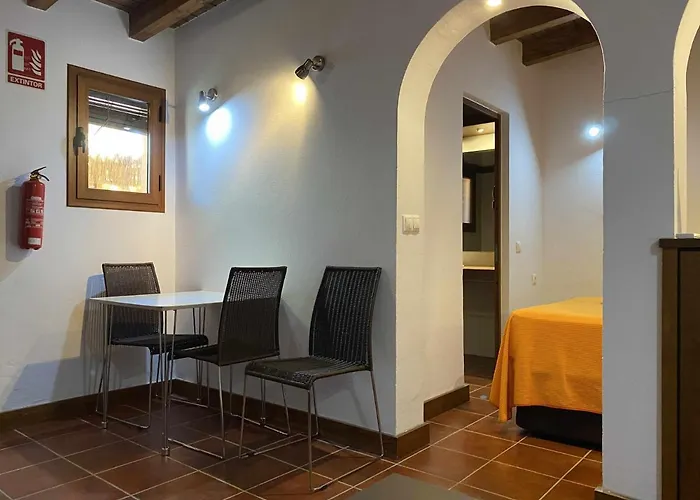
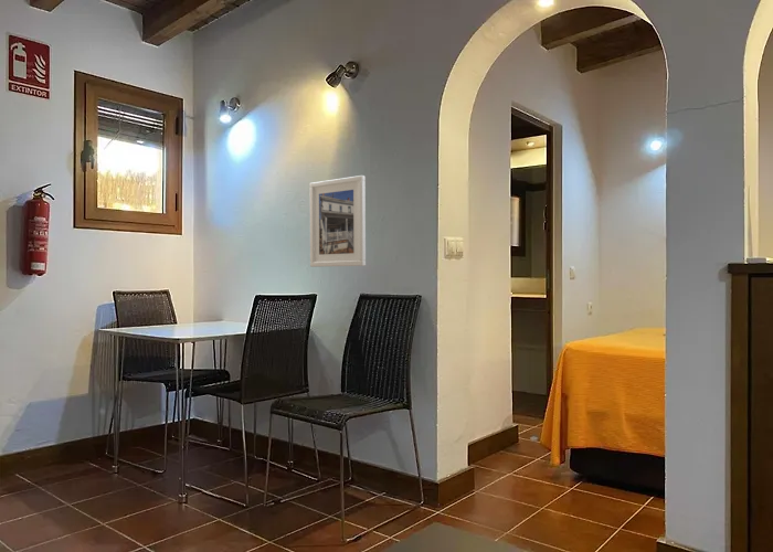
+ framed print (336, 222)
